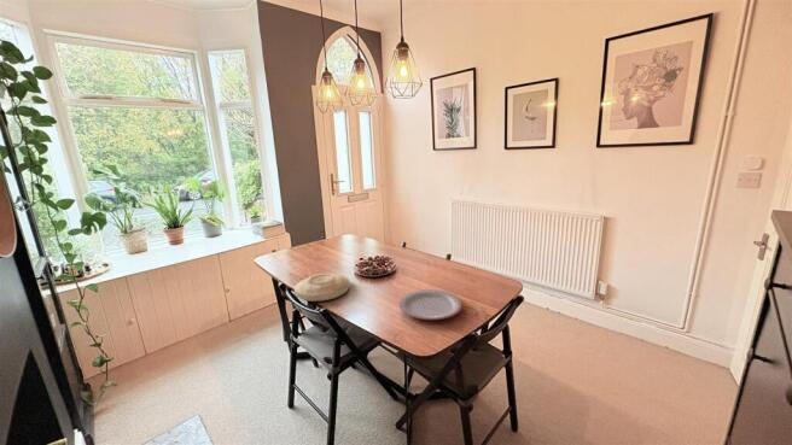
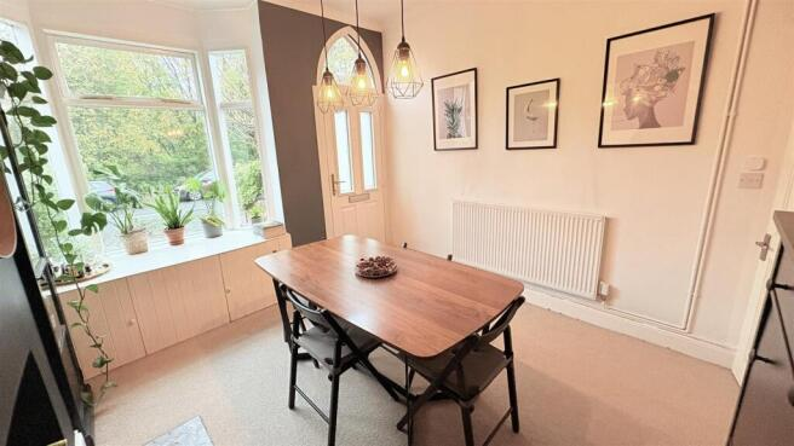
- plate (430, 305)
- plate (322, 283)
